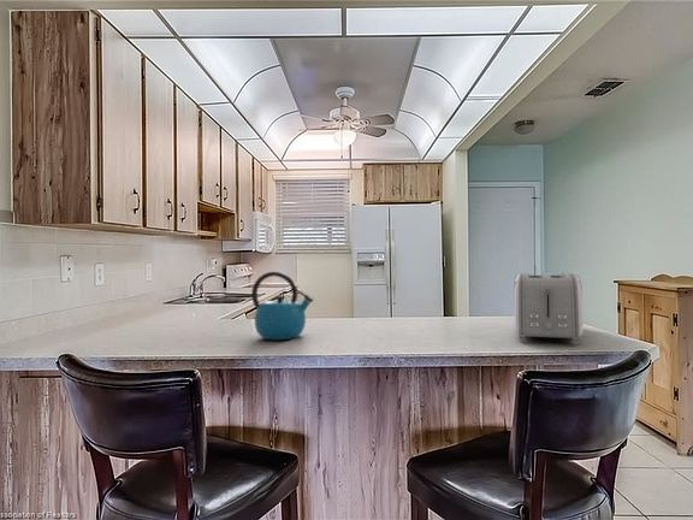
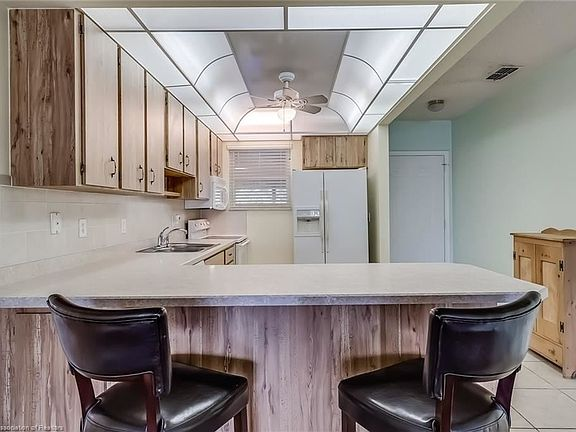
- kettle (283, 305)
- toaster (546, 303)
